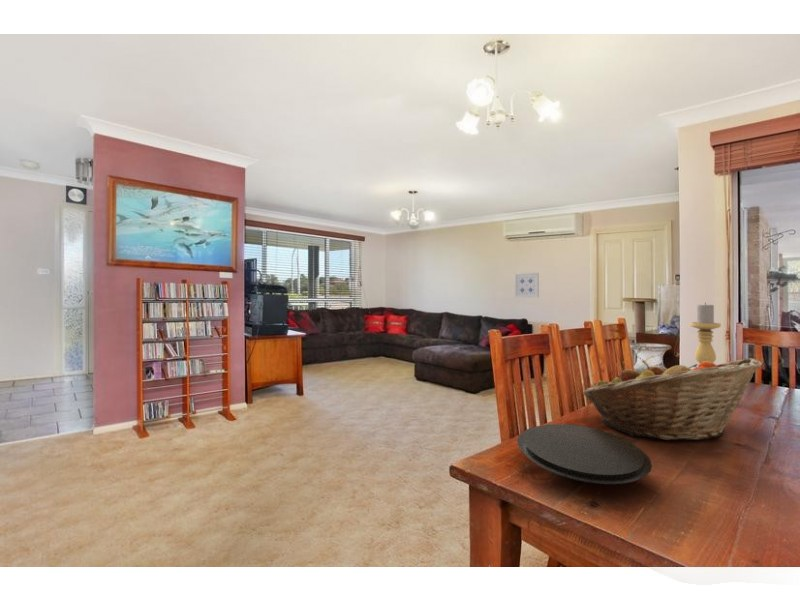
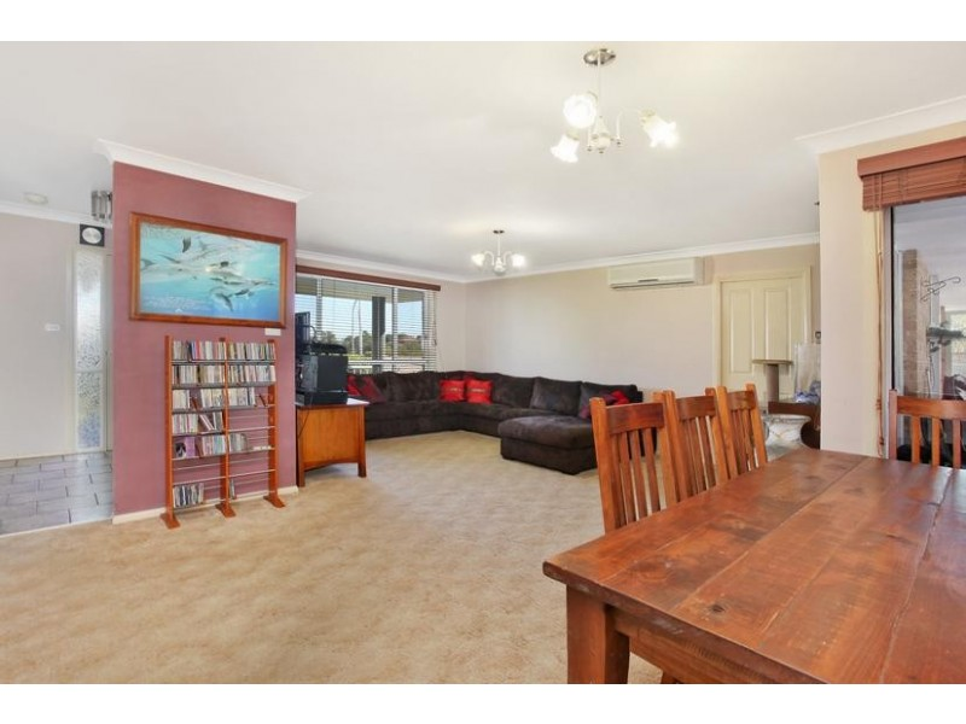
- wall art (526, 285)
- candle holder (705, 350)
- plate (580, 454)
- fruit basket (668, 390)
